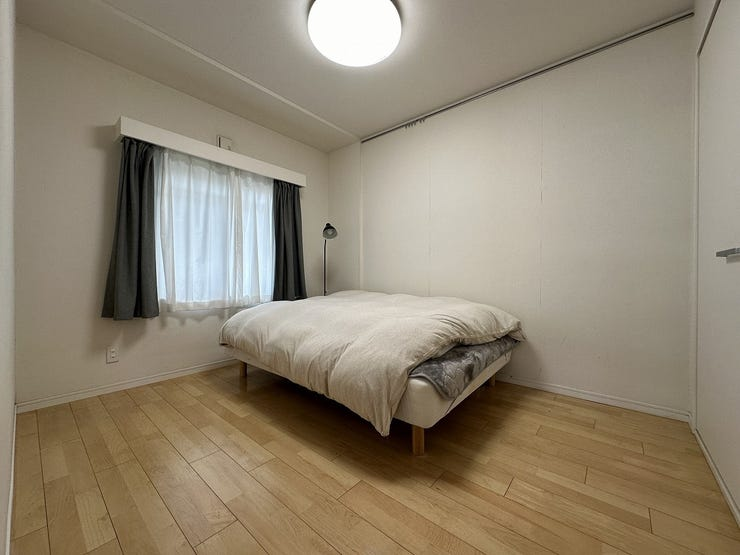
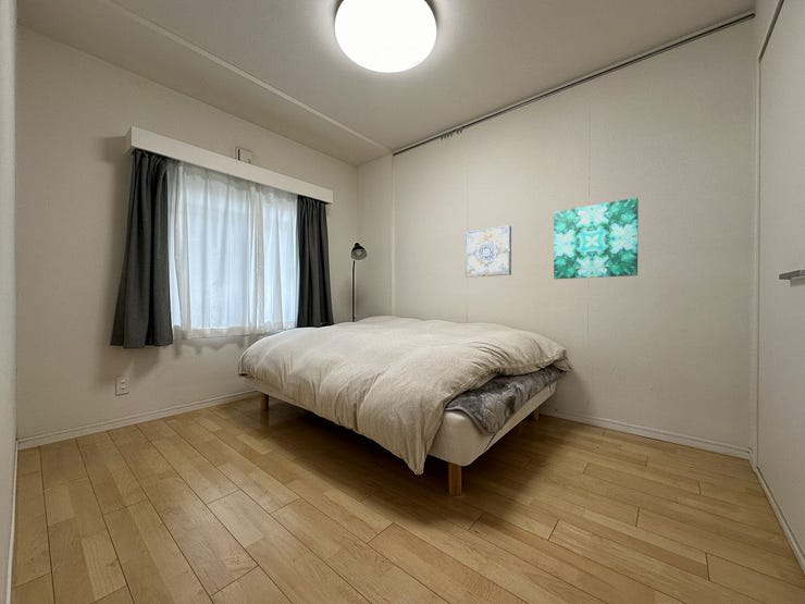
+ wall art (487, 252)
+ wall art (593, 242)
